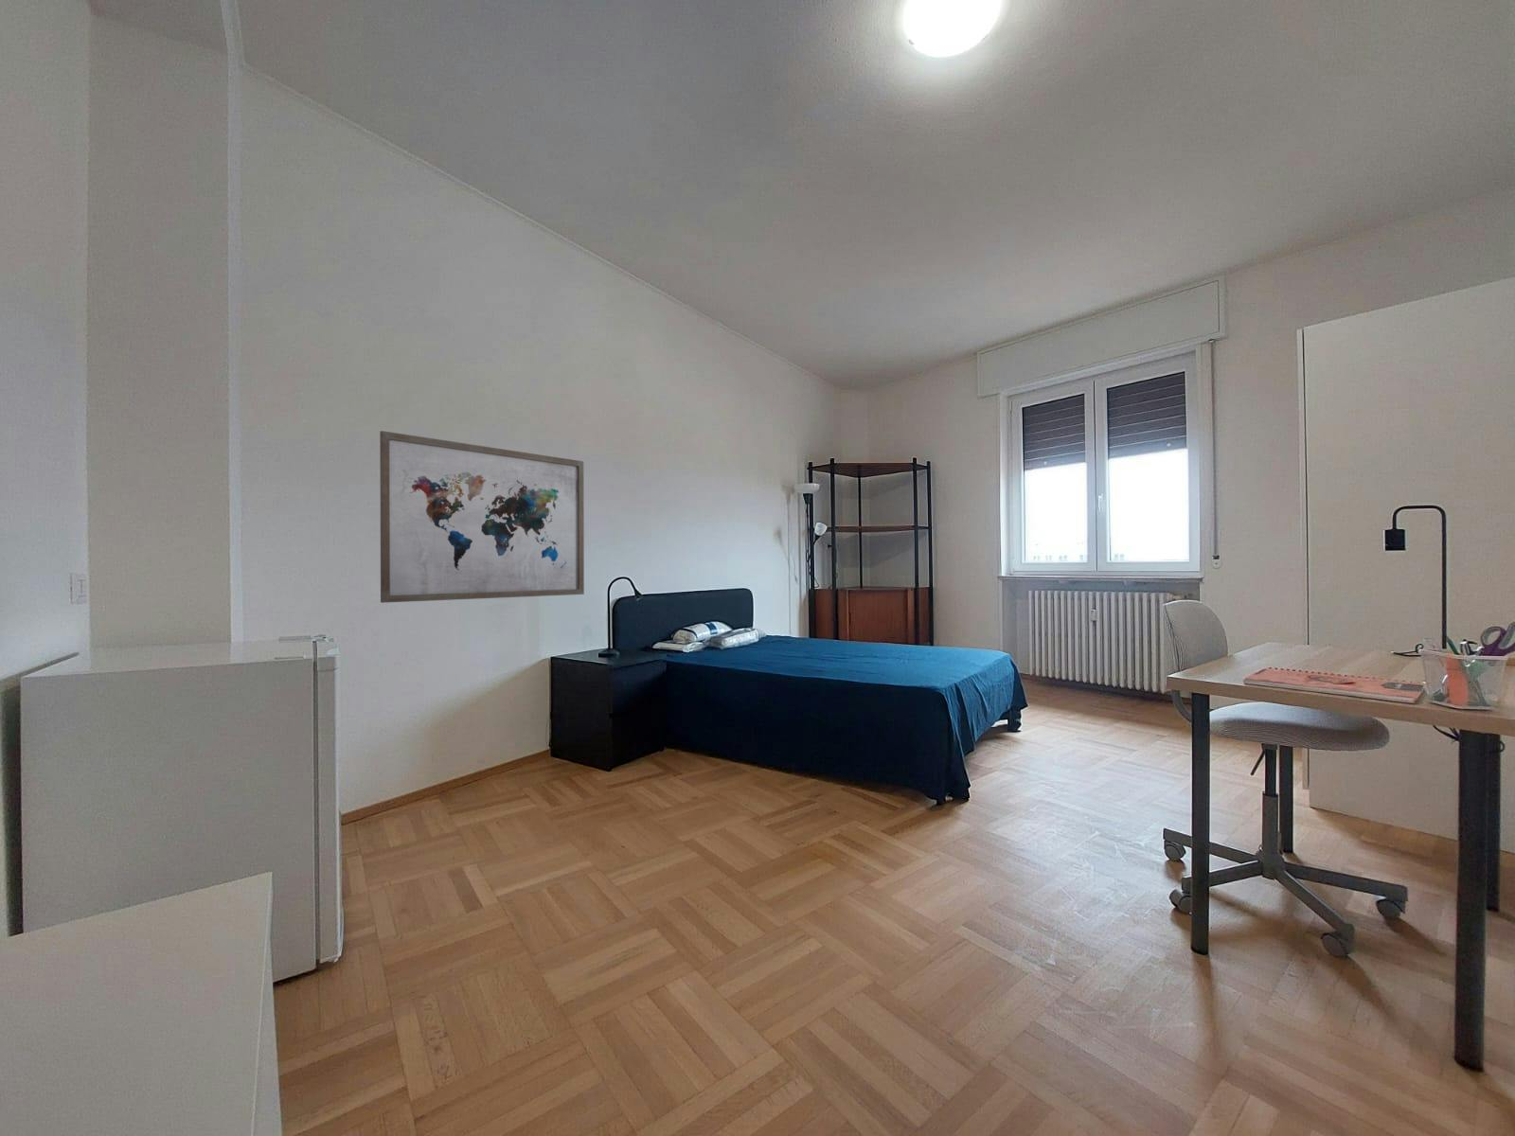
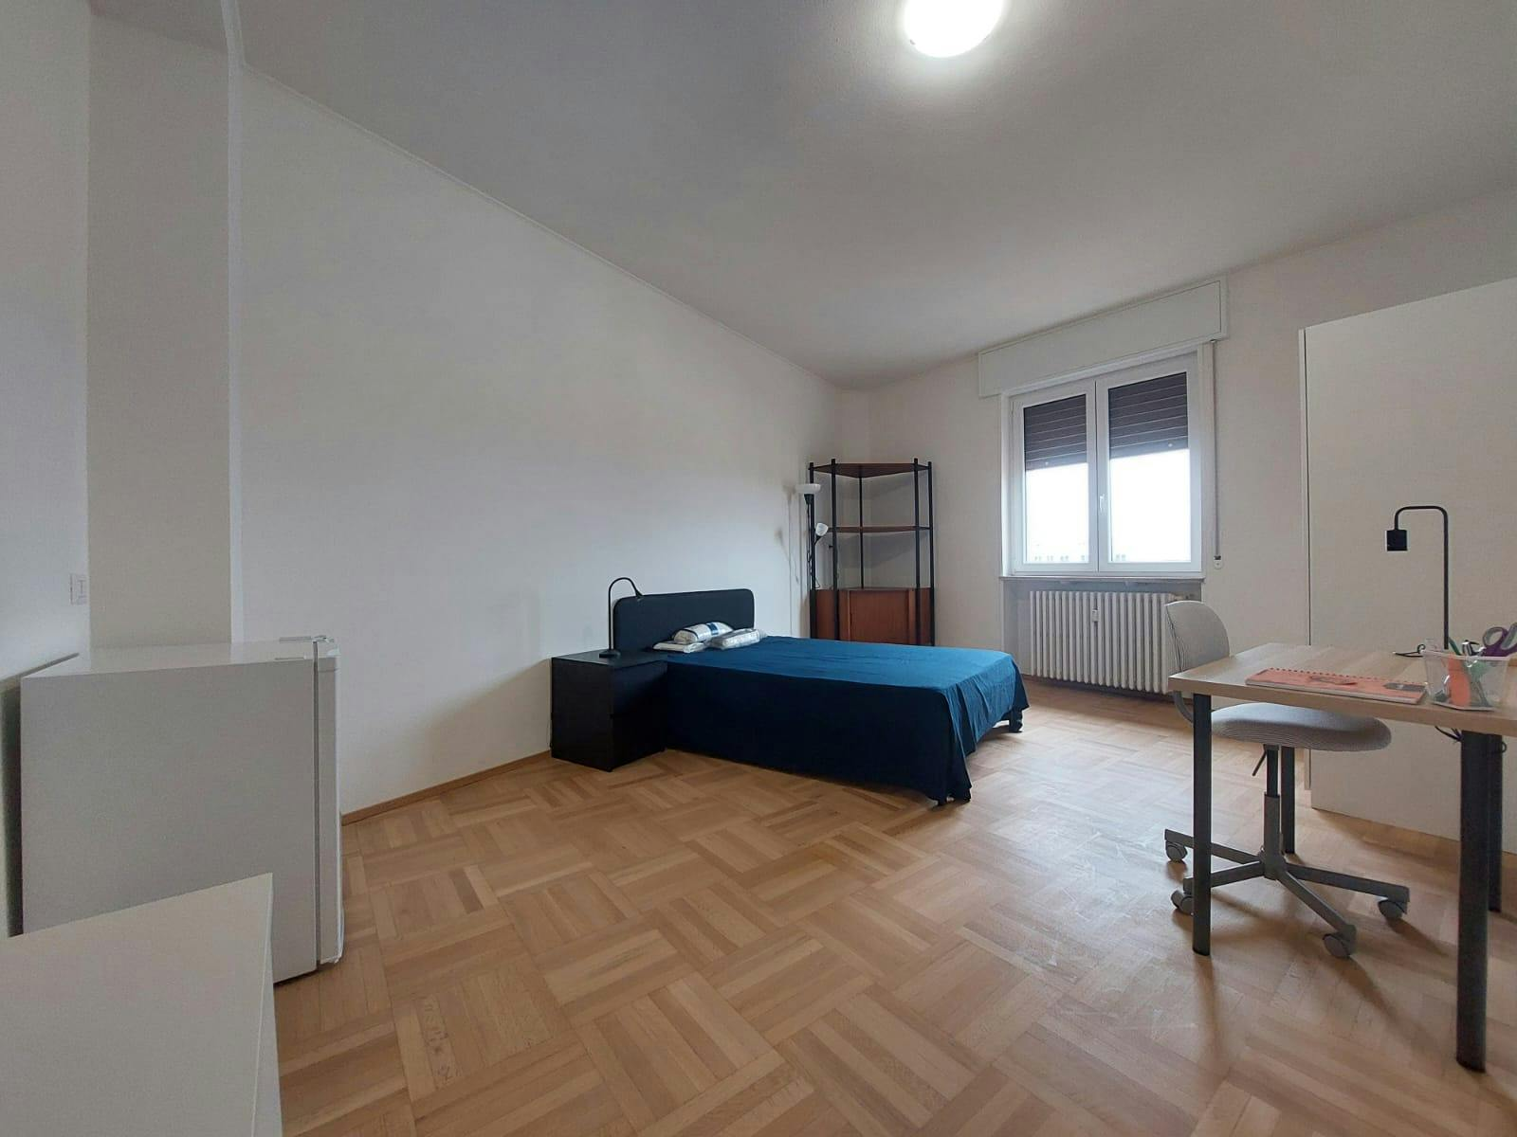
- wall art (494, 523)
